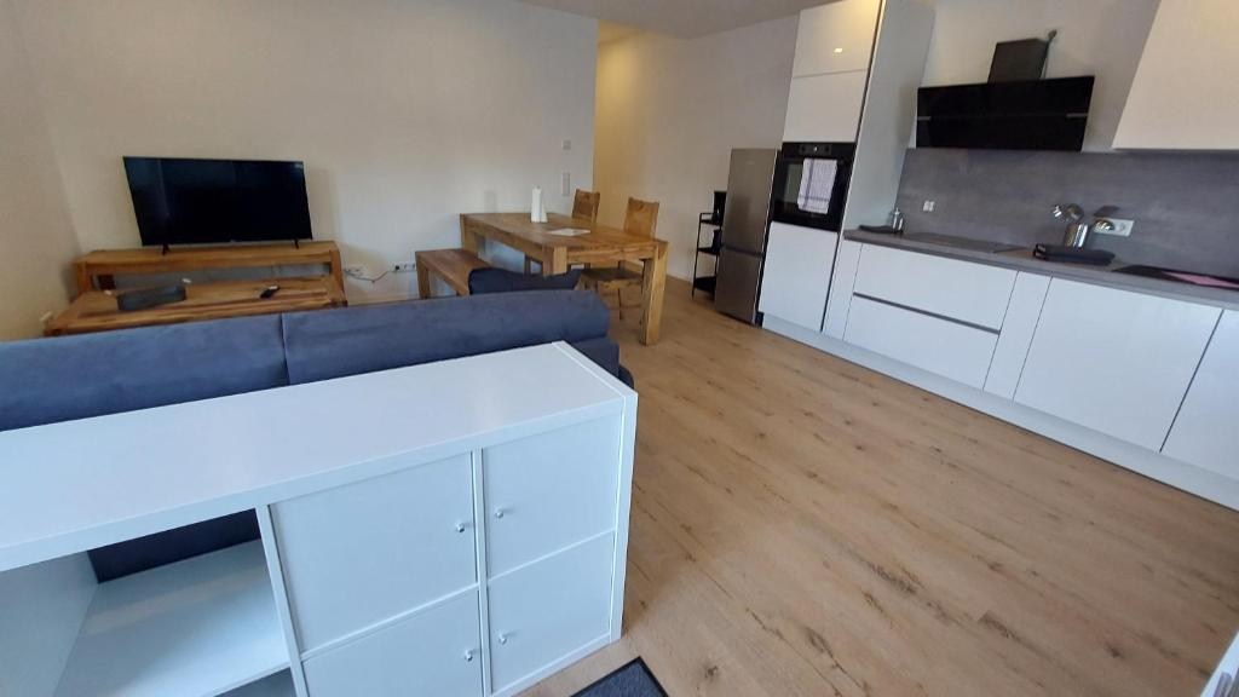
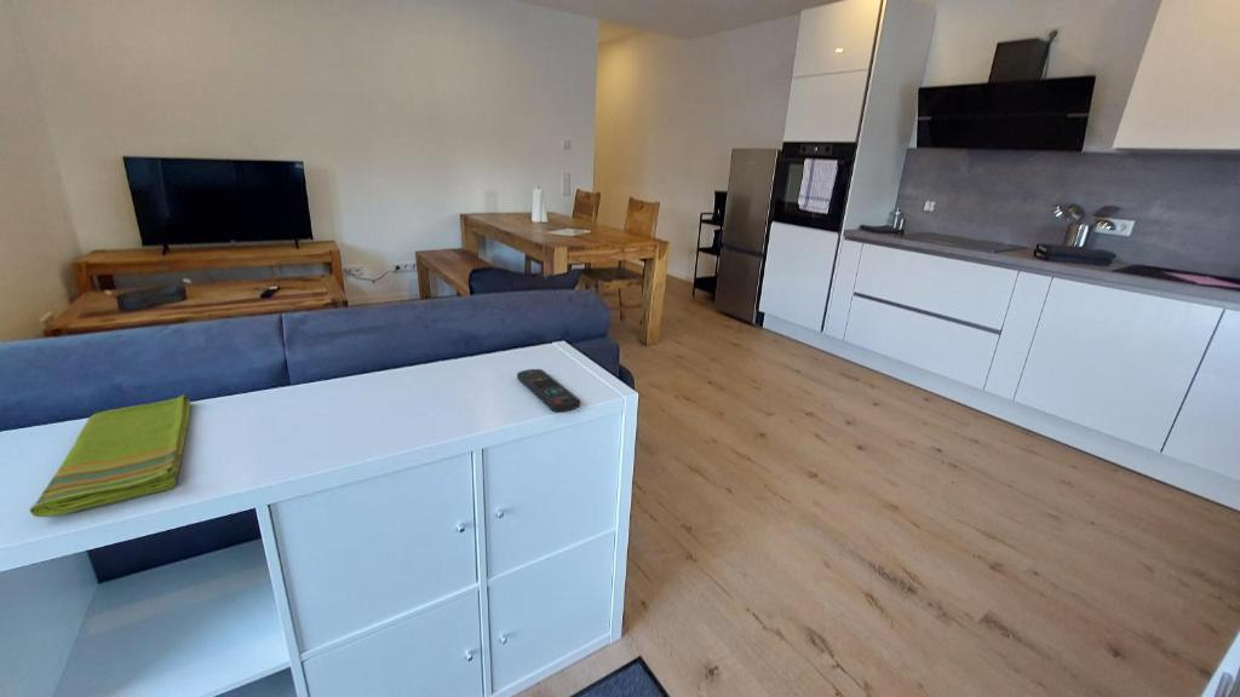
+ remote control (546, 387)
+ dish towel (126, 444)
